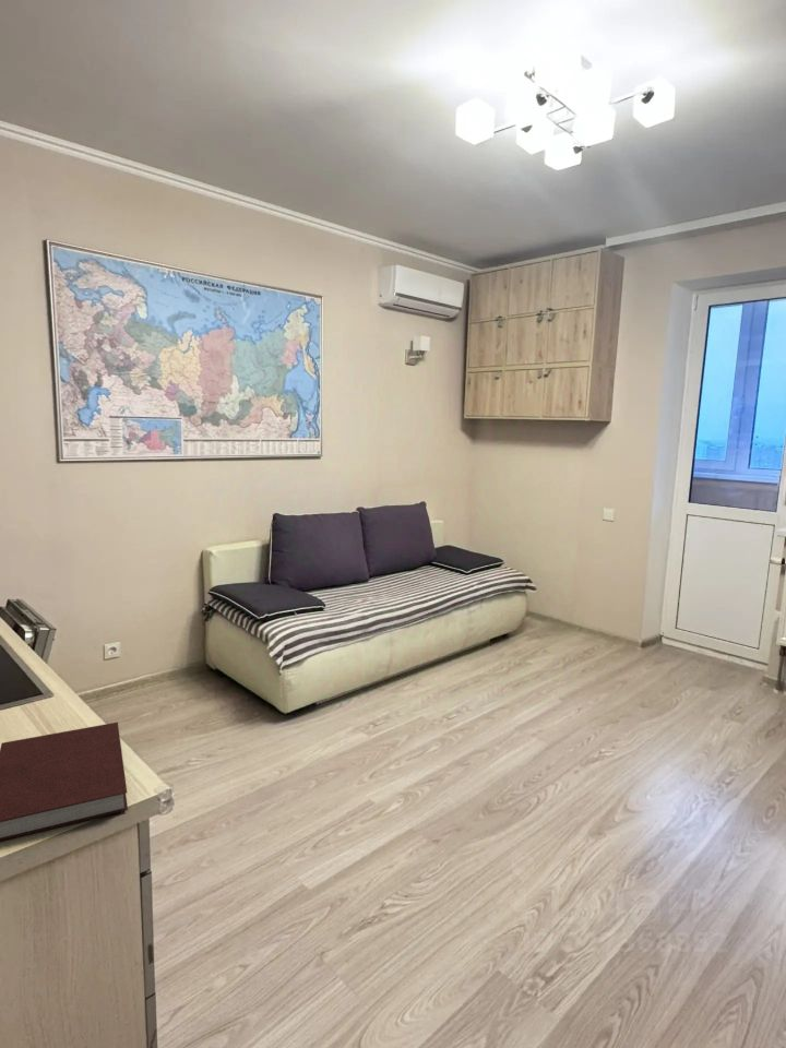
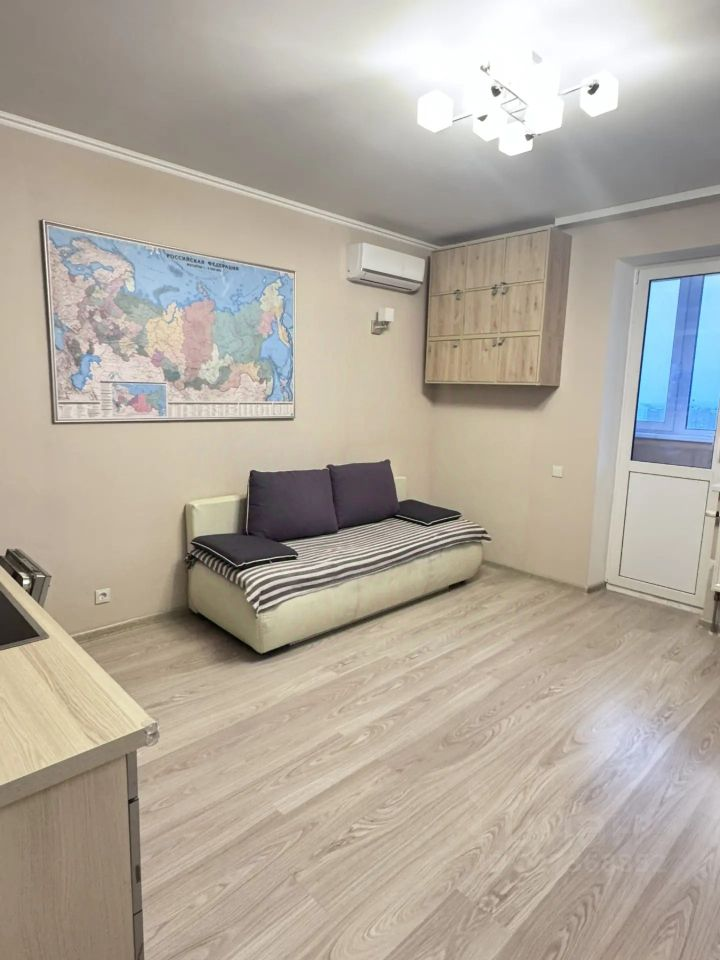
- notebook (59, 774)
